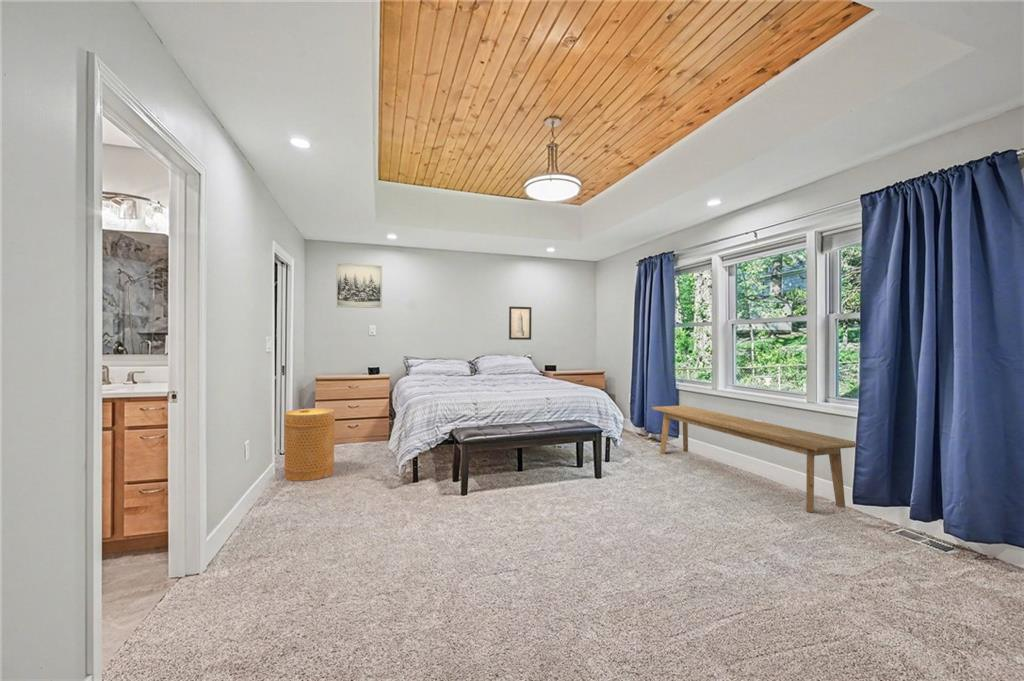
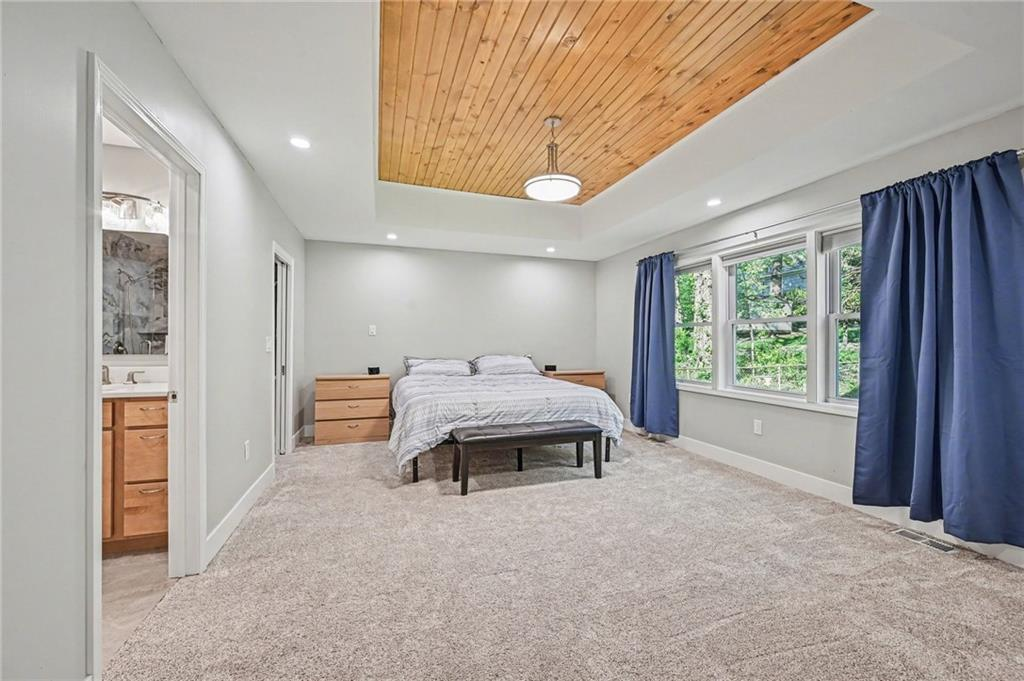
- bench (738, 436)
- basket (310, 442)
- wall art (359, 285)
- wall art (520, 323)
